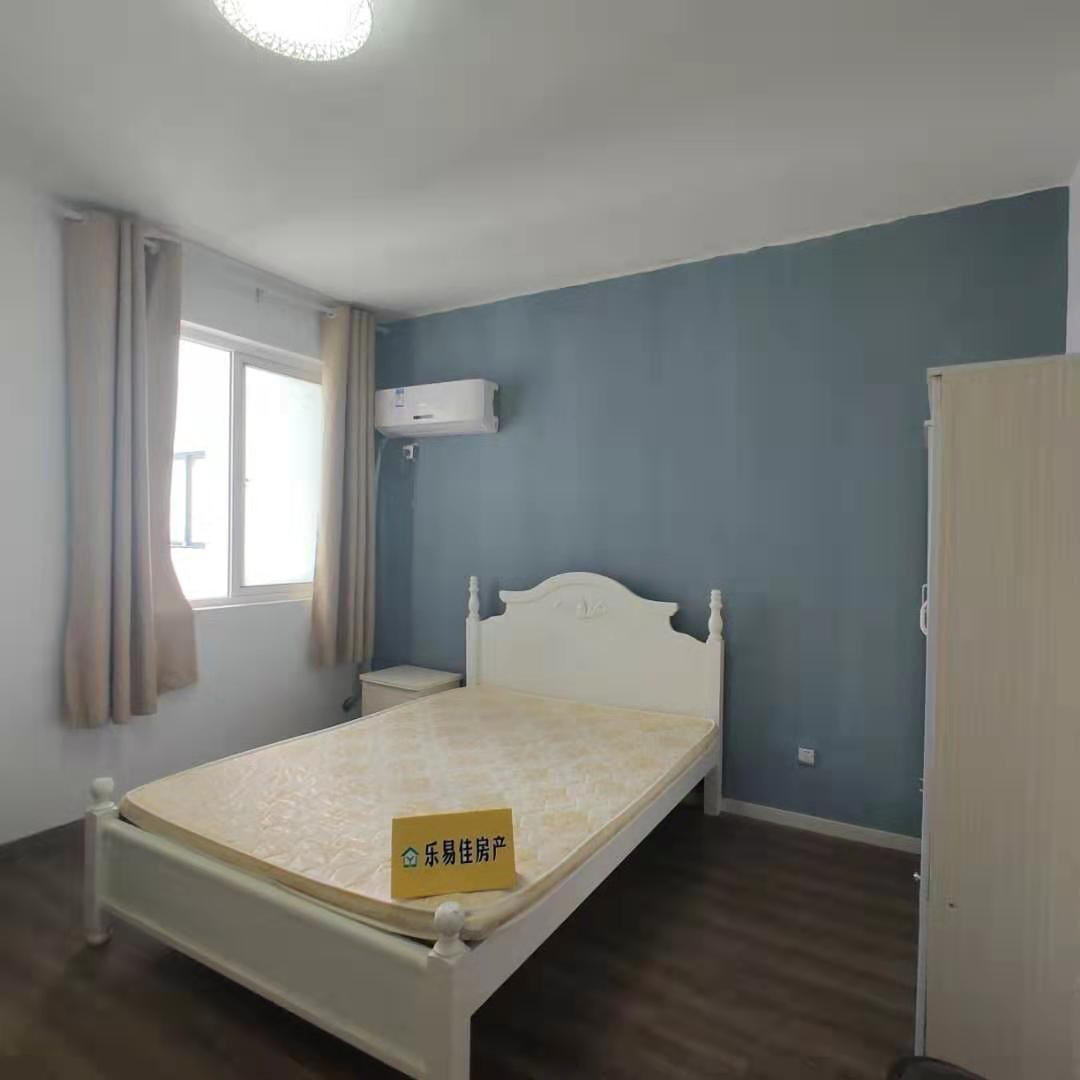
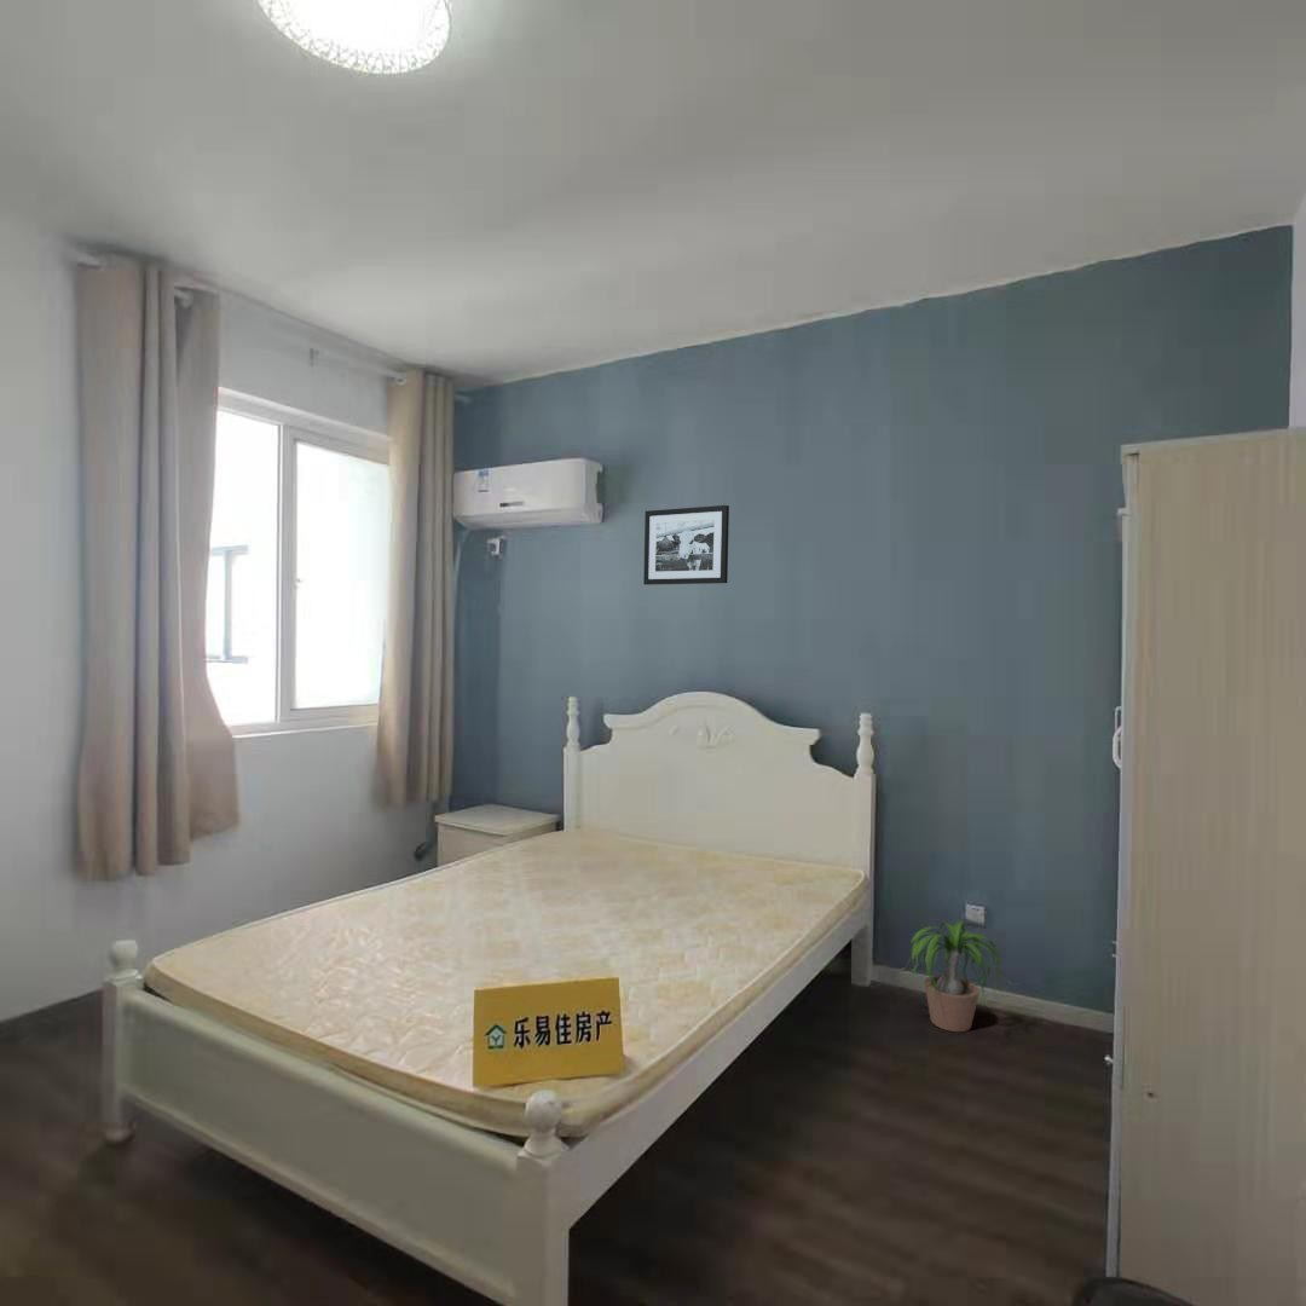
+ picture frame (684, 545)
+ potted plant (963, 971)
